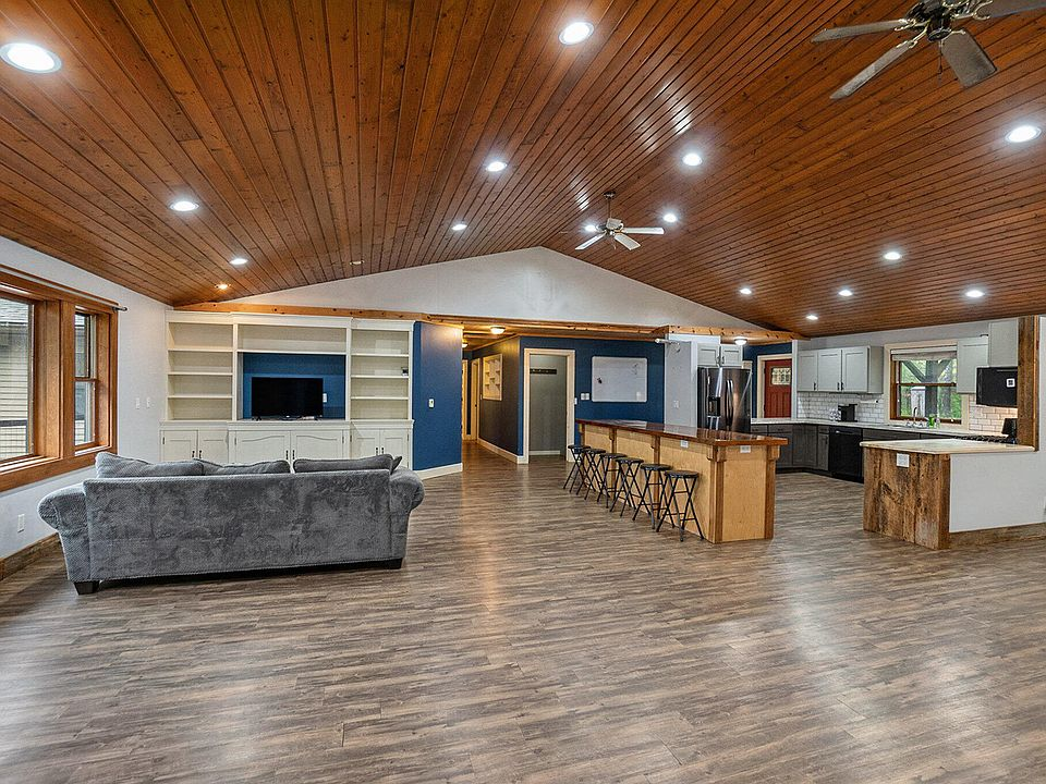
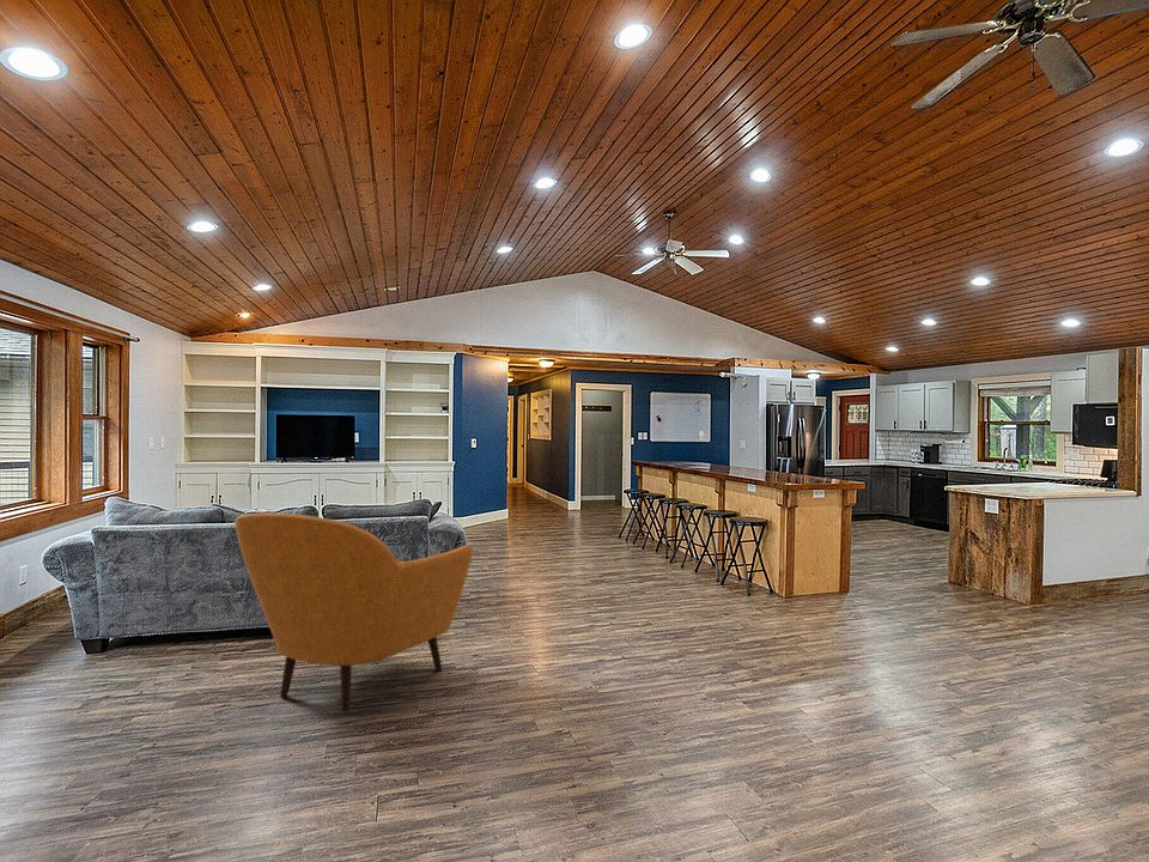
+ armchair (345, 595)
